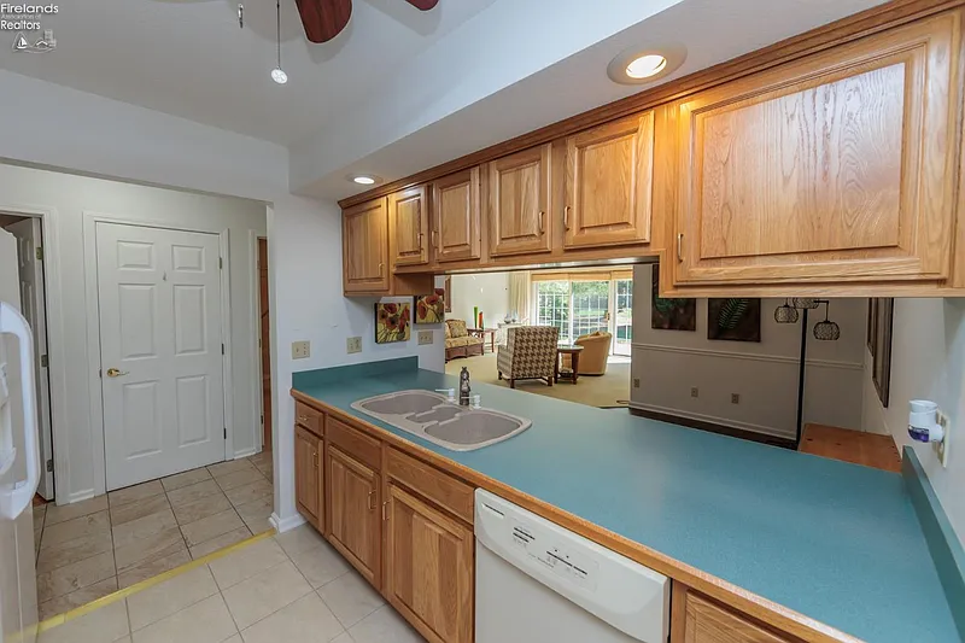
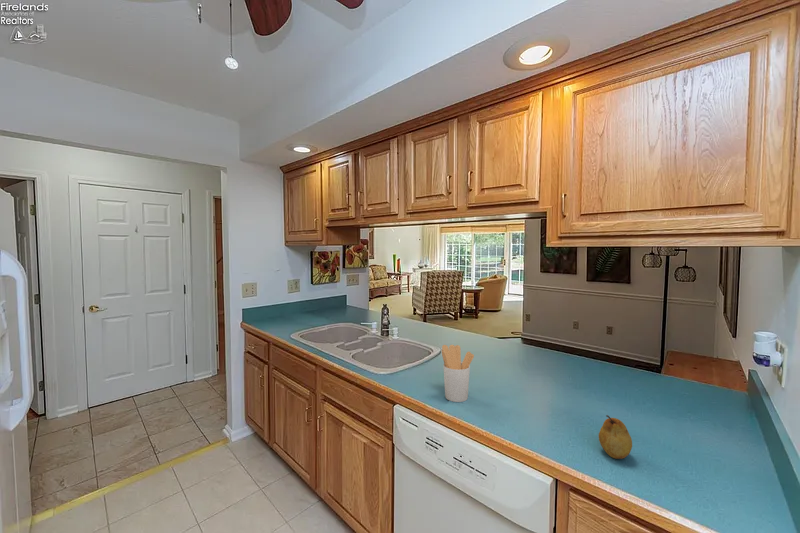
+ utensil holder (454, 370)
+ fruit (615, 434)
